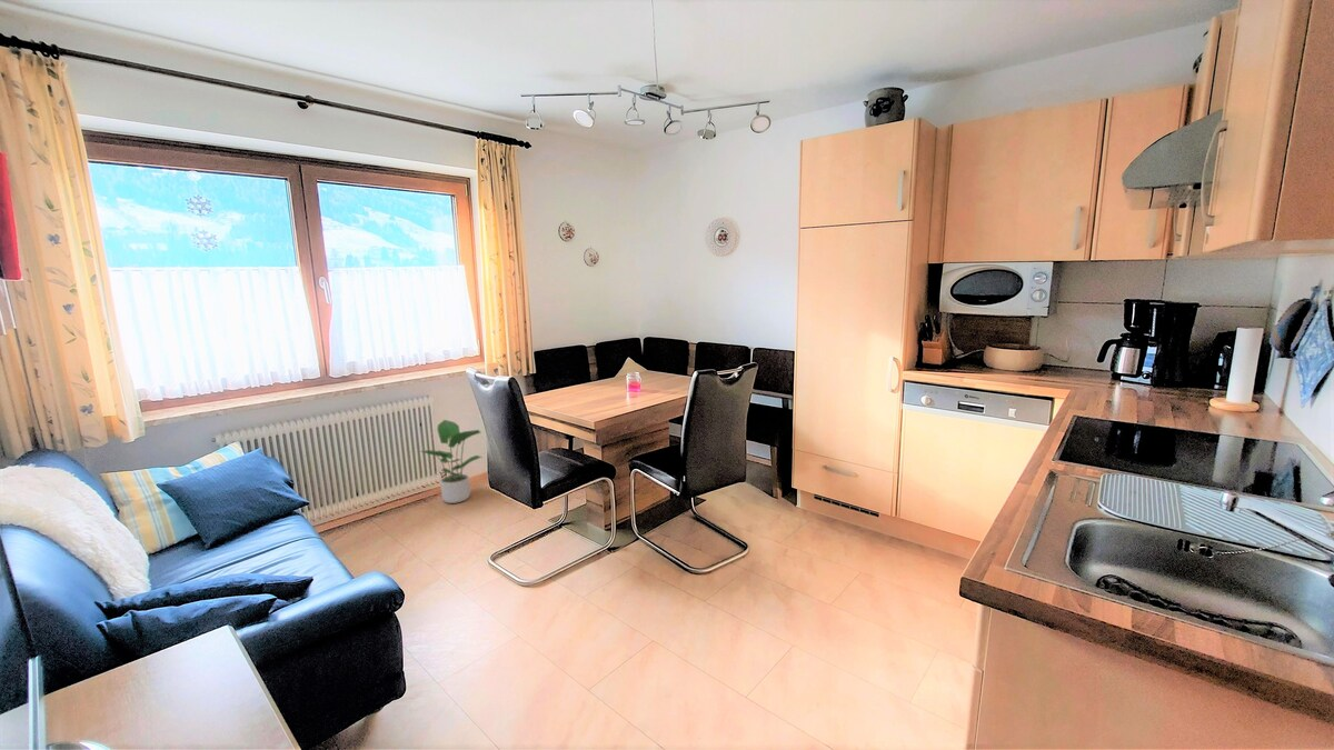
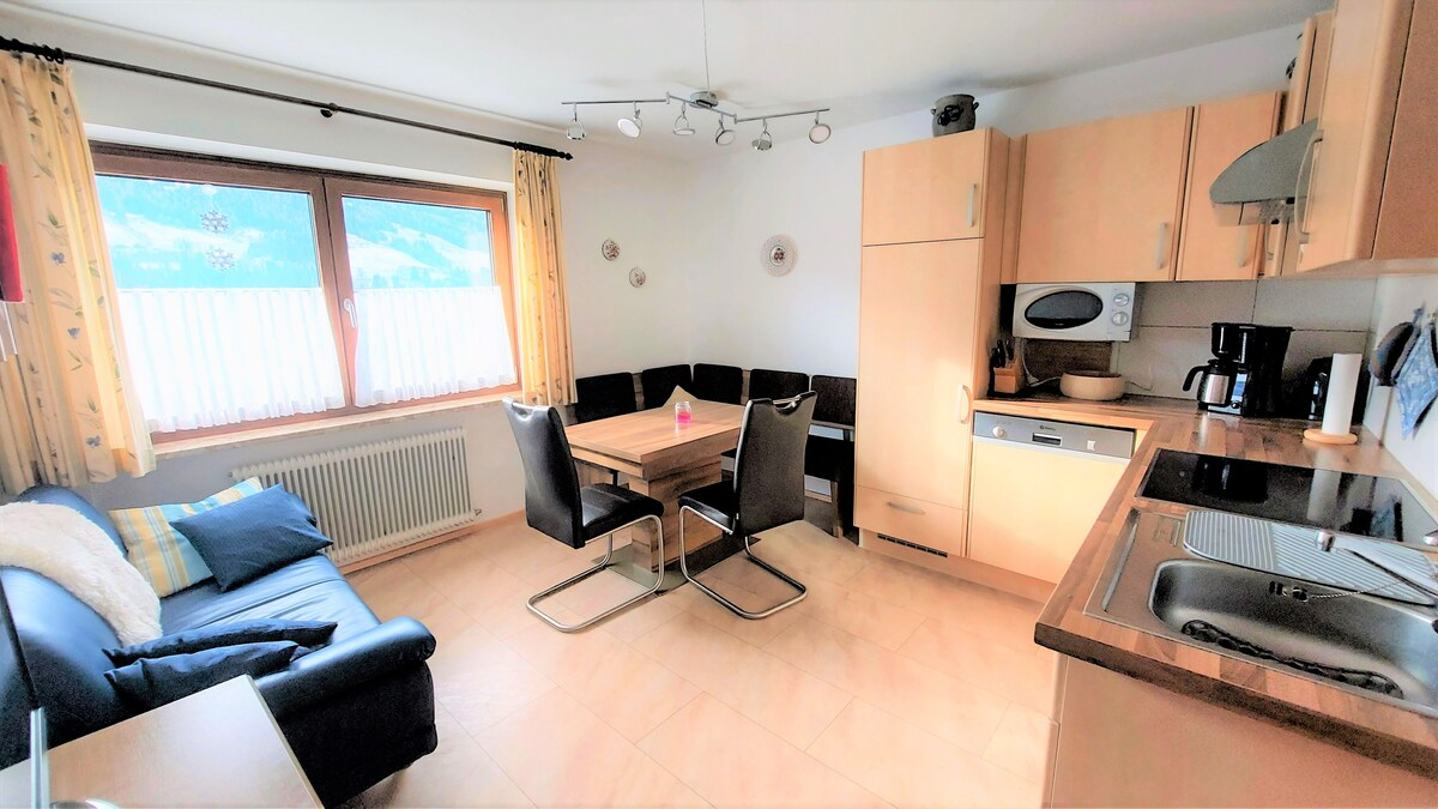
- potted plant (451, 462)
